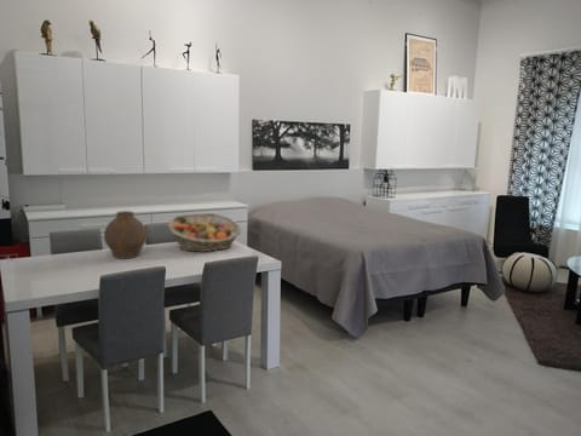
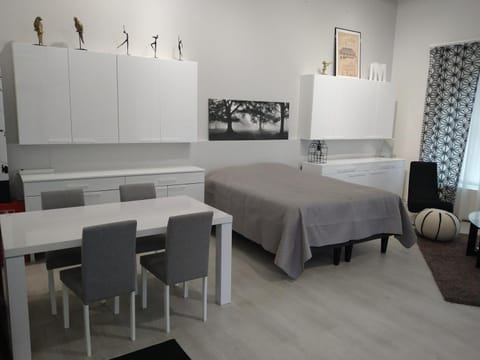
- vase (125, 234)
- fruit basket (205, 231)
